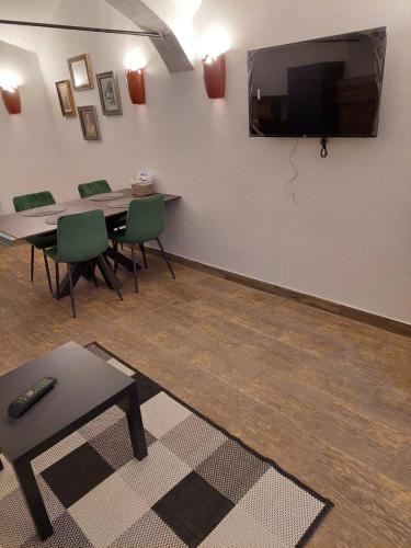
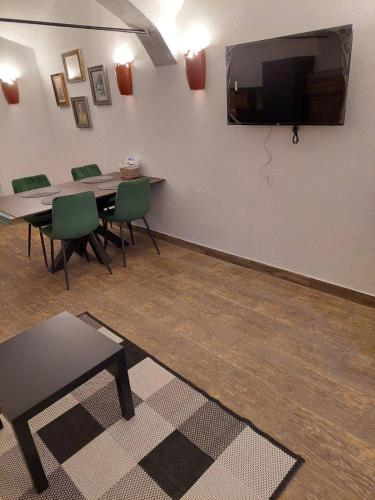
- remote control (33, 393)
